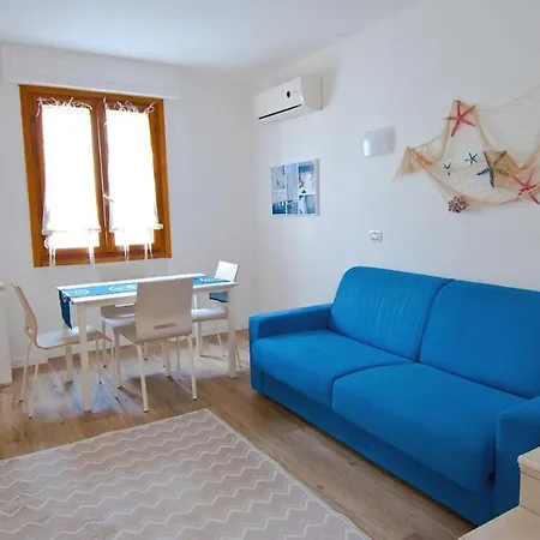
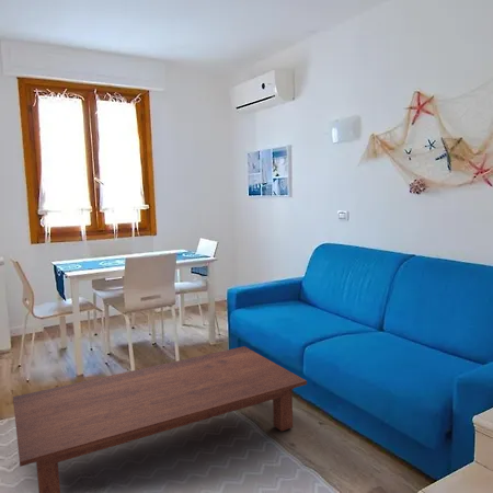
+ coffee table (163, 412)
